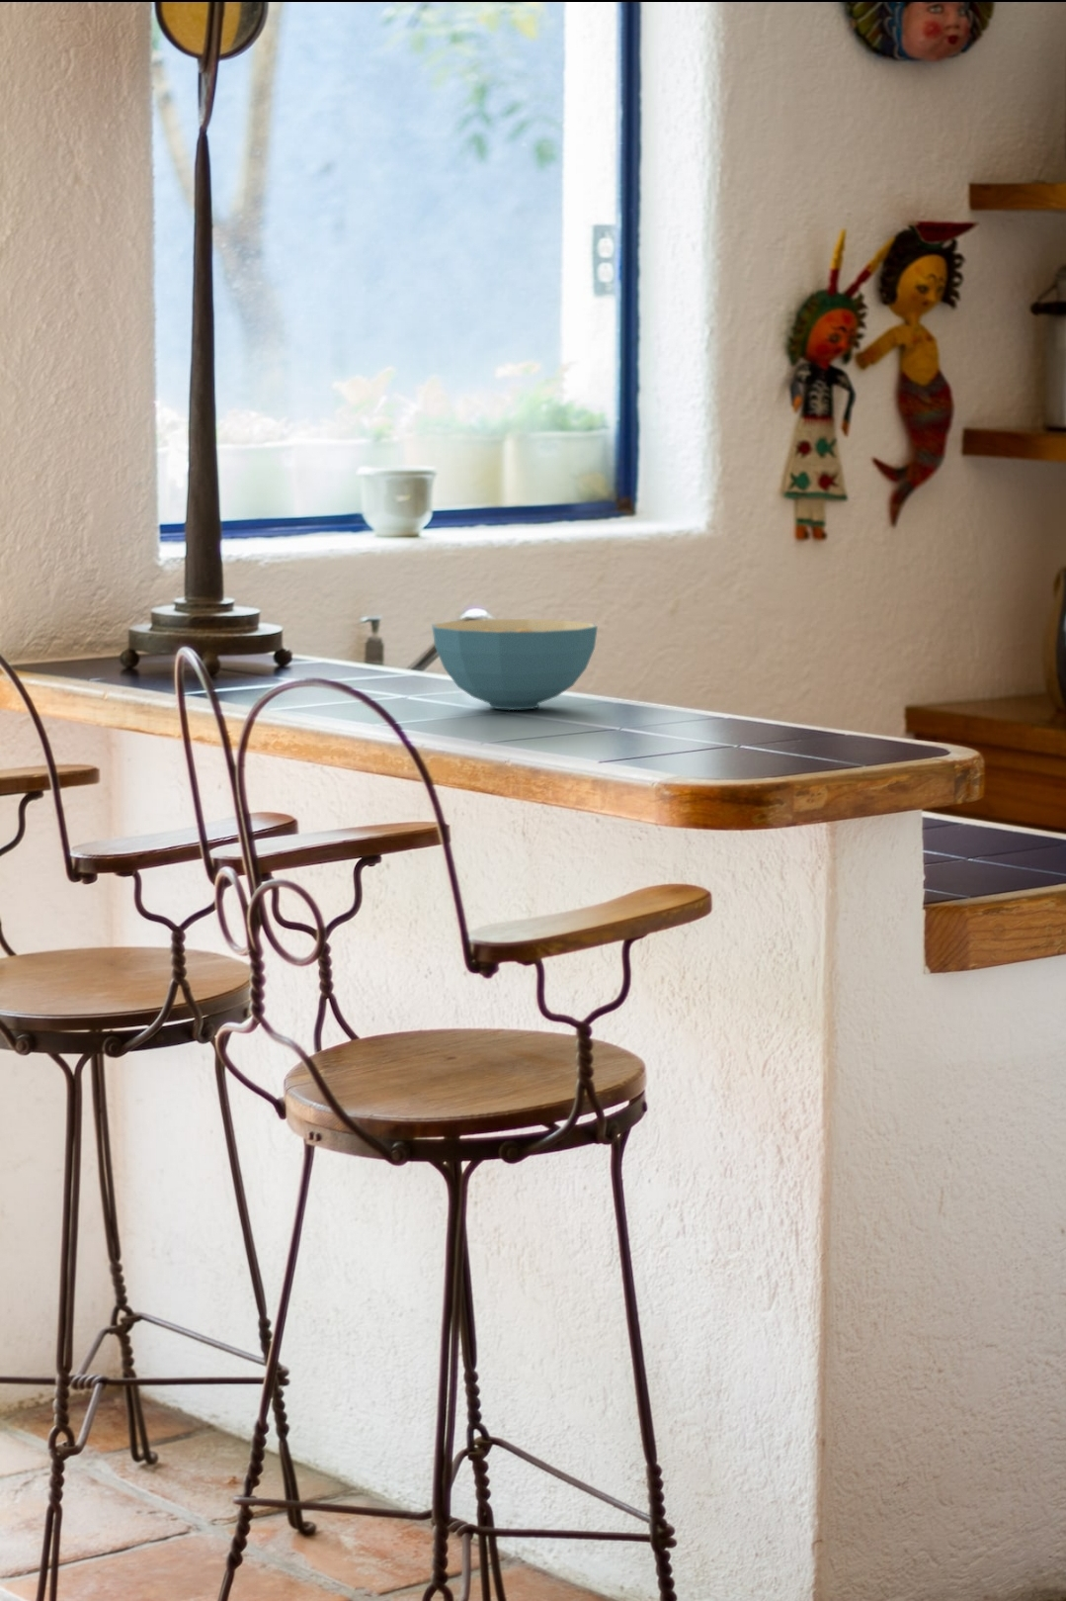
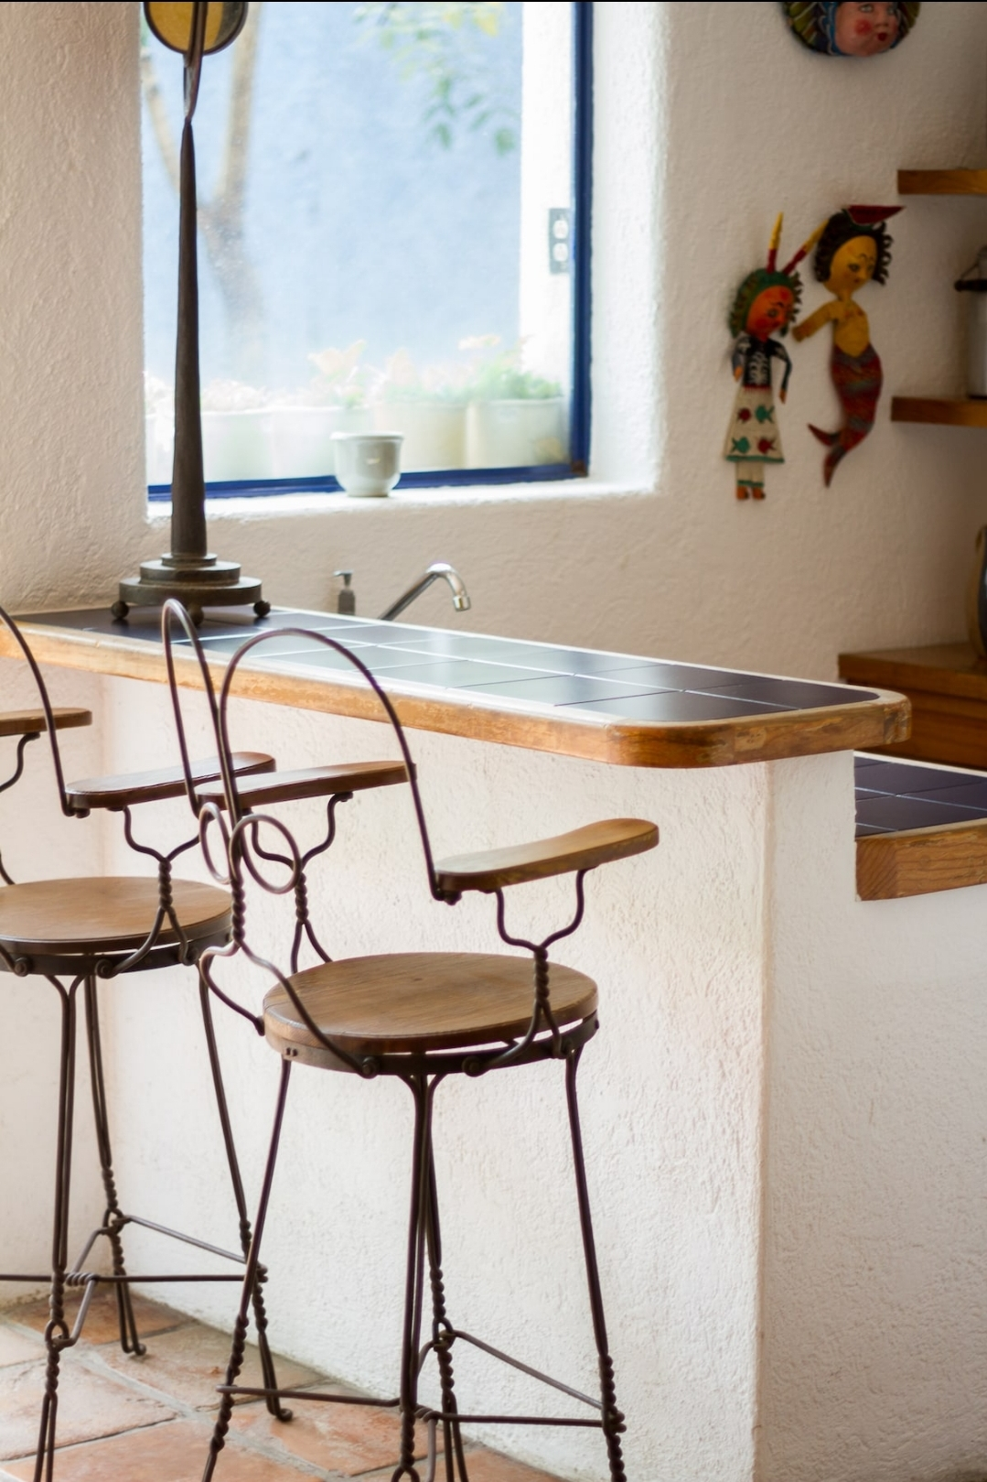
- cereal bowl (514, 665)
